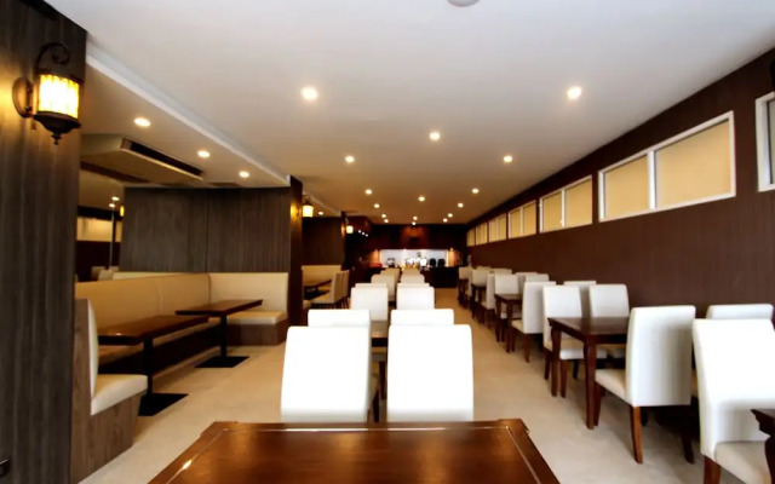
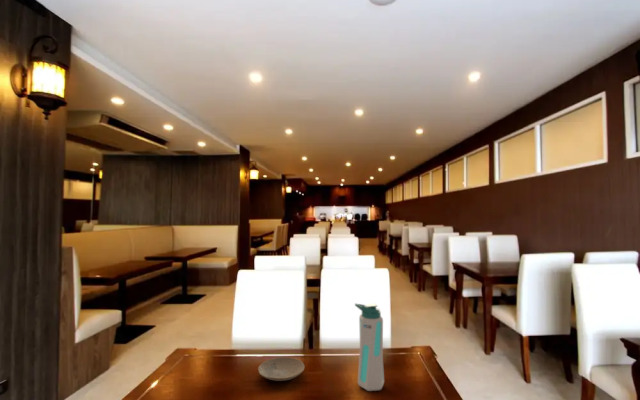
+ plate (281, 370)
+ water bottle (369, 344)
